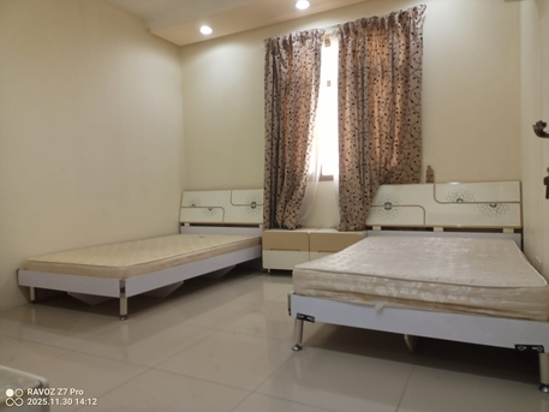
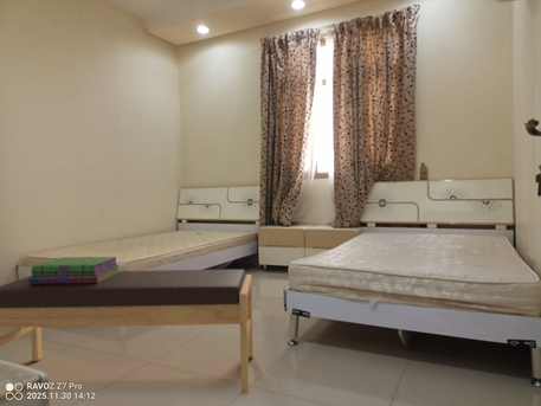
+ stack of books (77, 269)
+ bench (129, 324)
